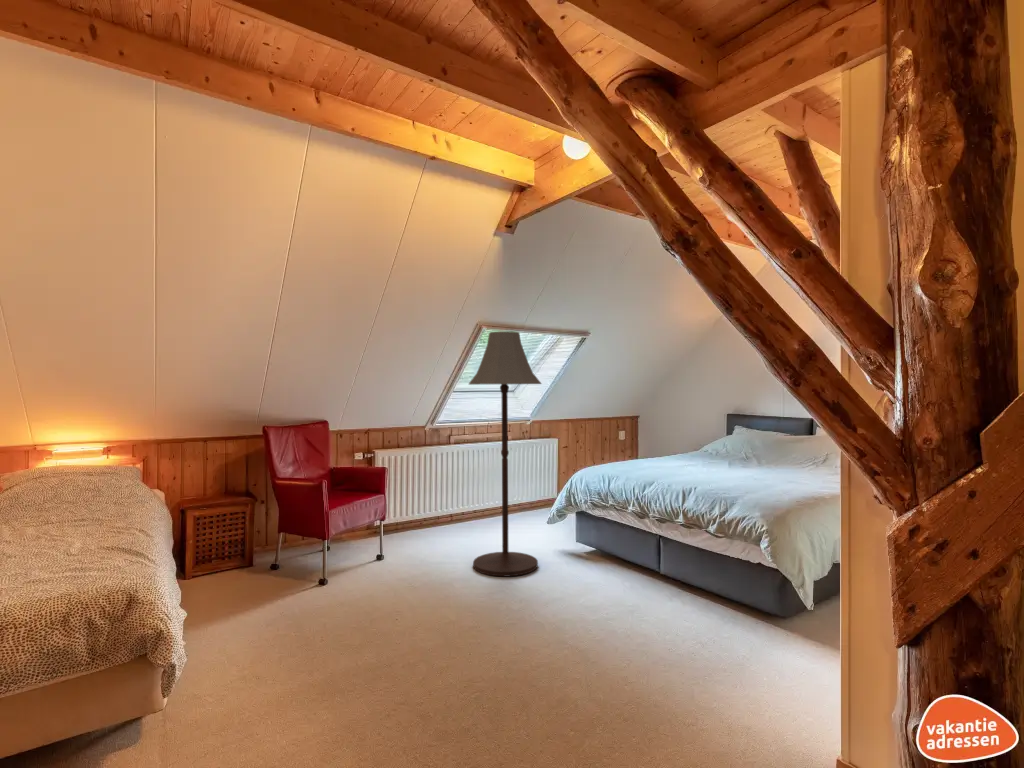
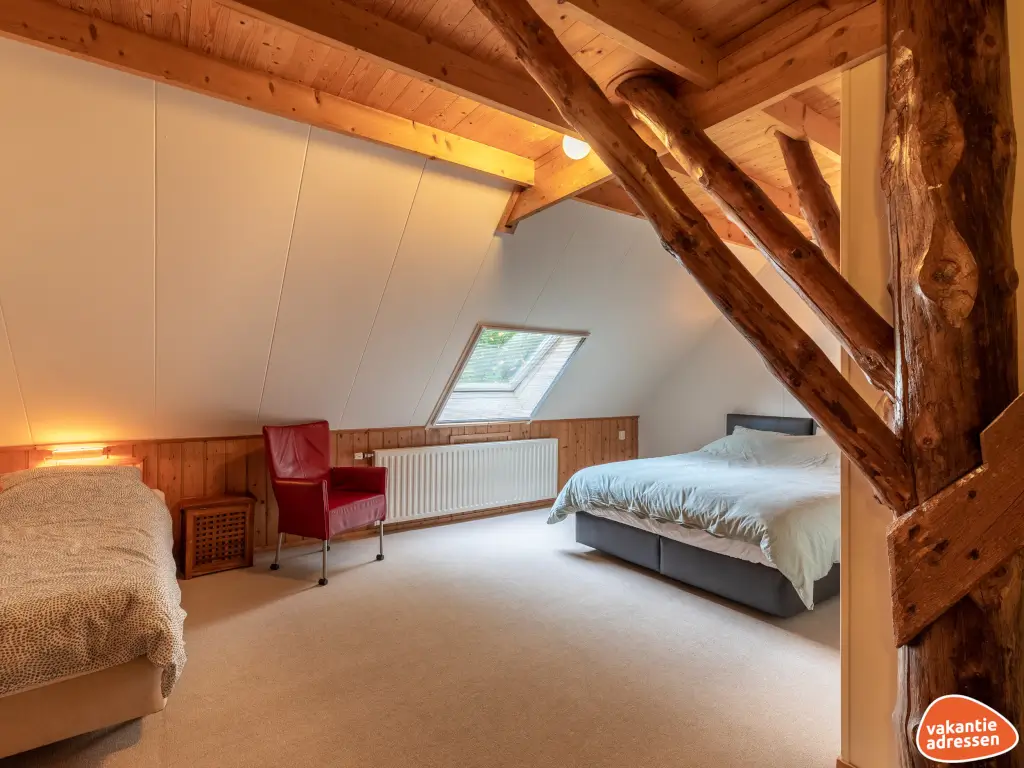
- floor lamp (504, 449)
